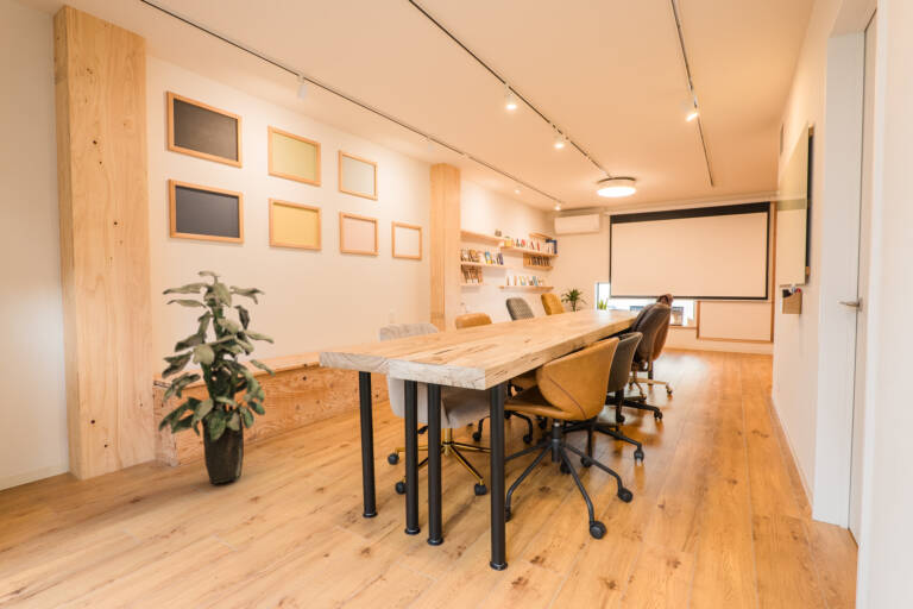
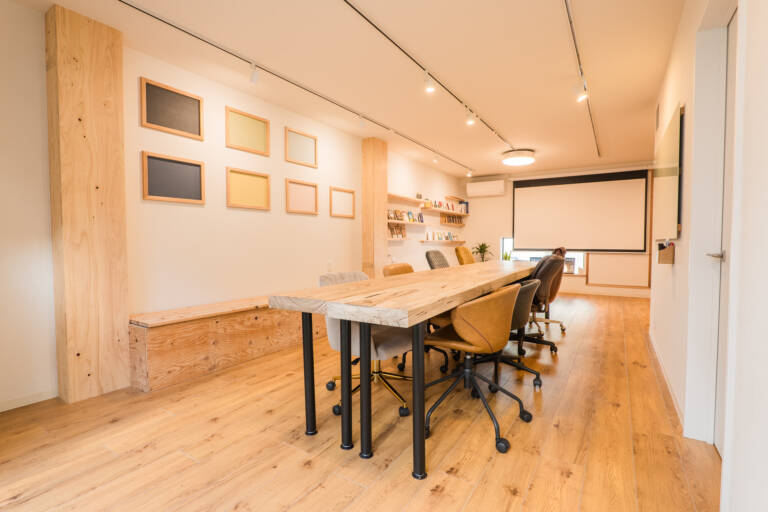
- indoor plant (215, 375)
